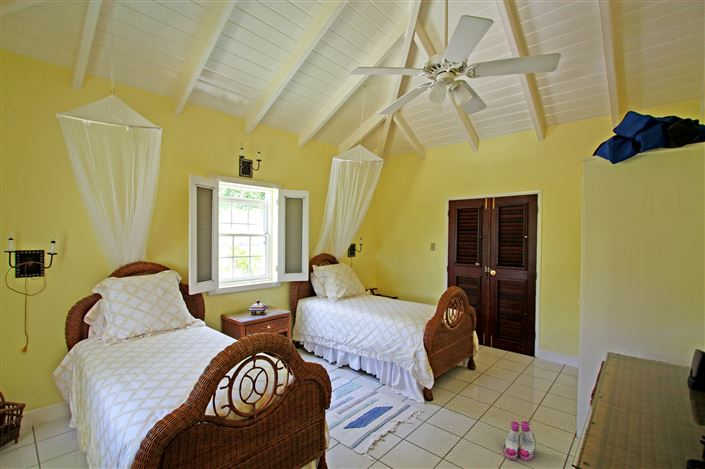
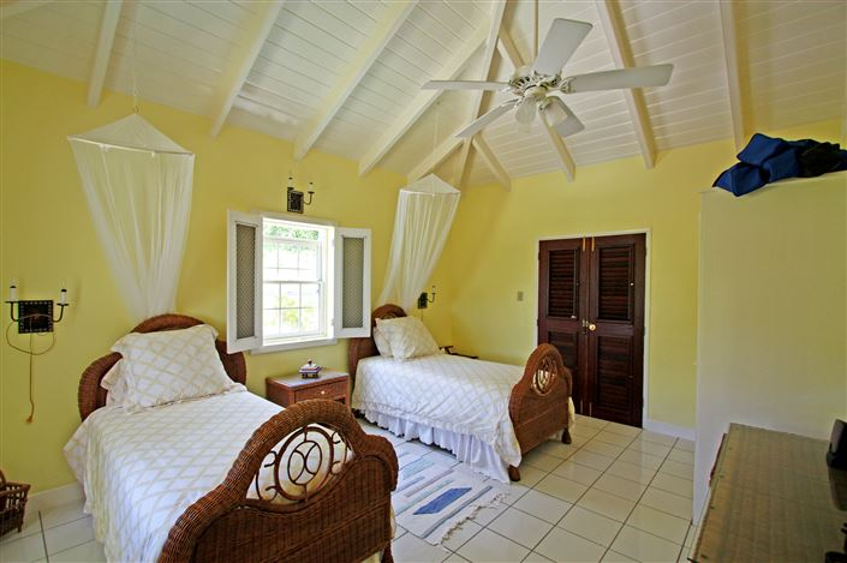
- boots (519, 437)
